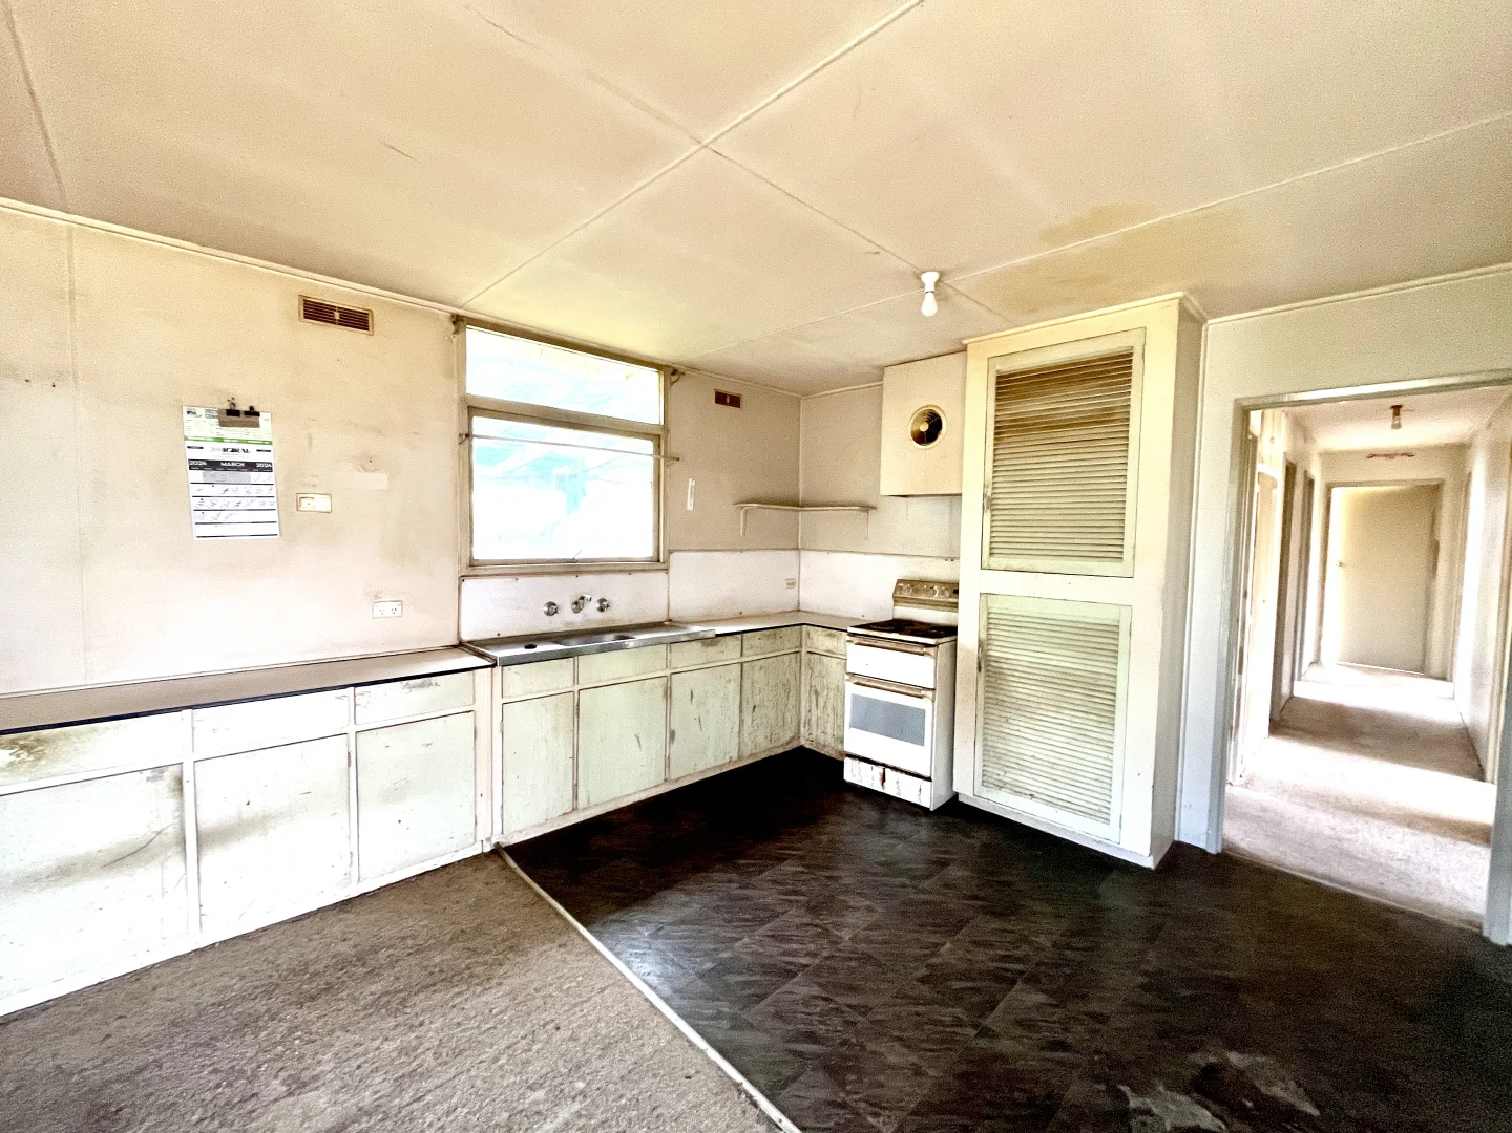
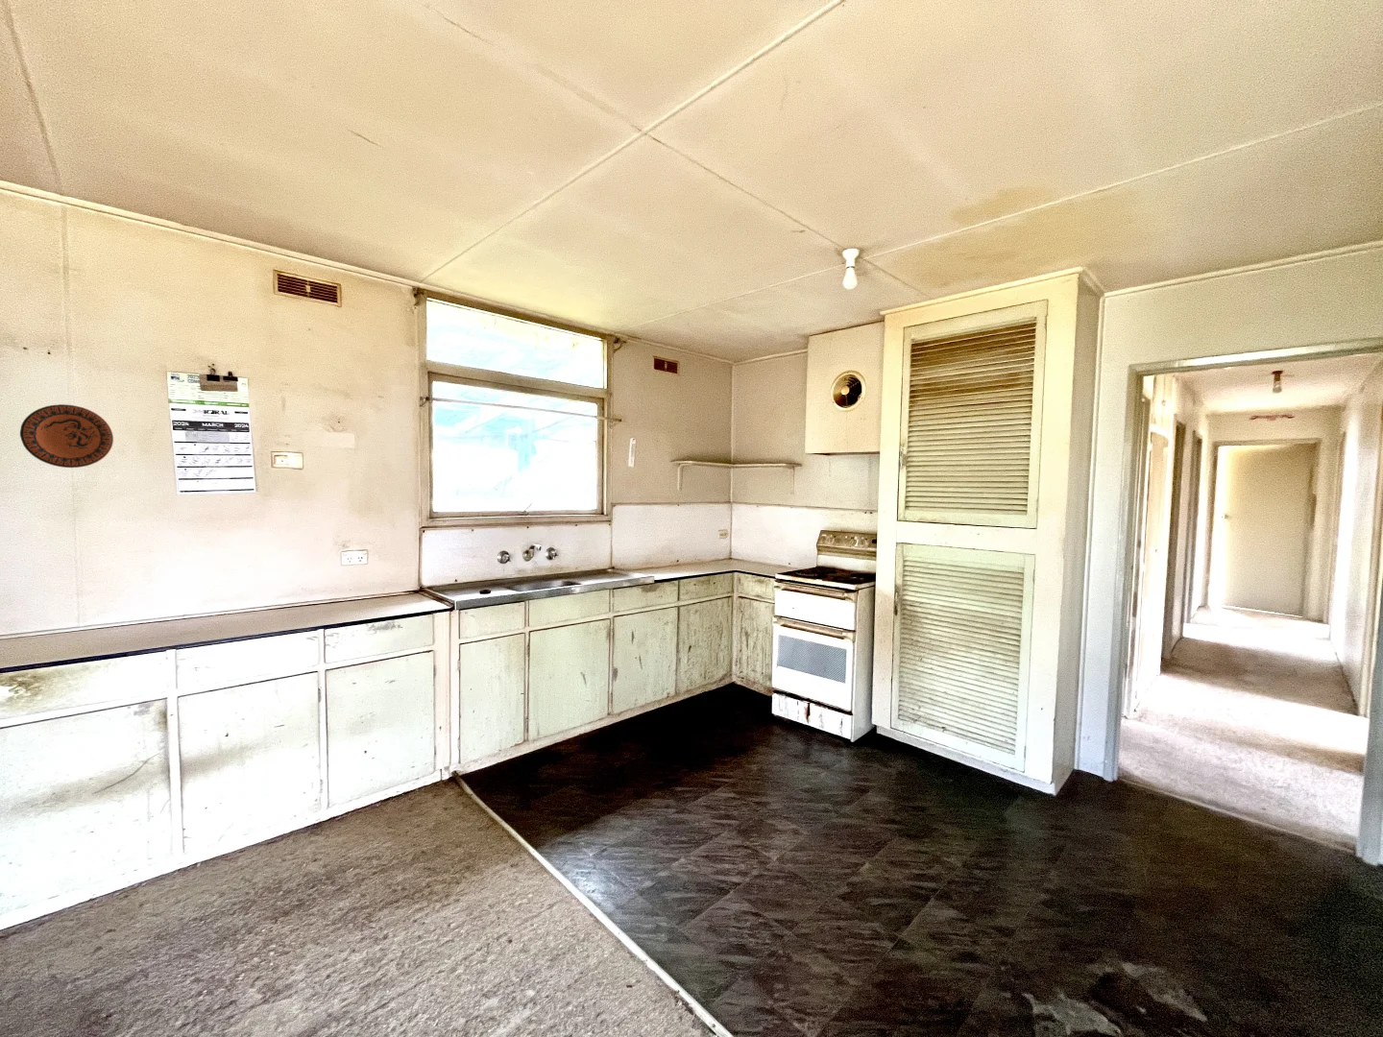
+ decorative plate (69, 436)
